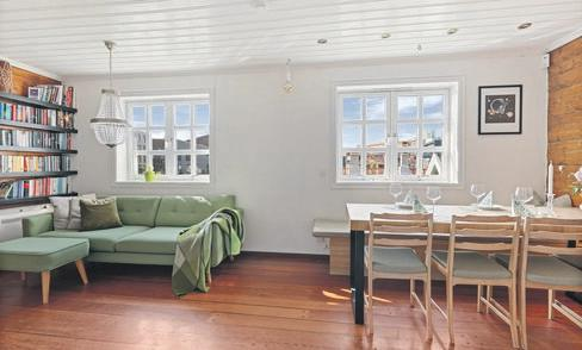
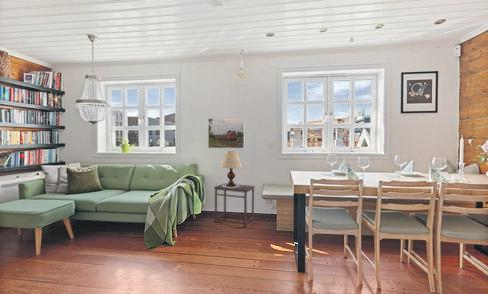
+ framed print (226, 133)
+ side table (237, 197)
+ table lamp (231, 168)
